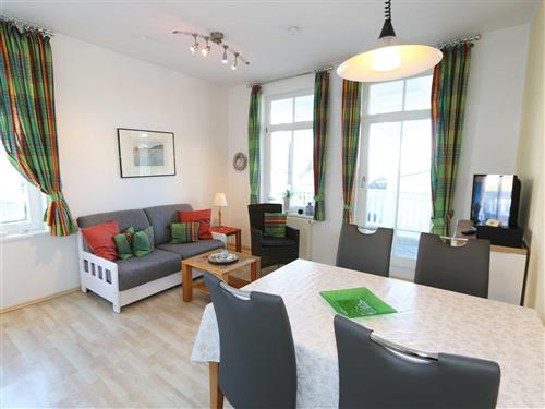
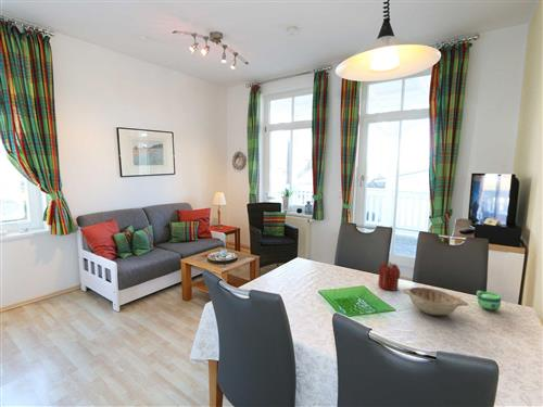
+ cup (485, 300)
+ decorative bowl (432, 302)
+ candle (389, 274)
